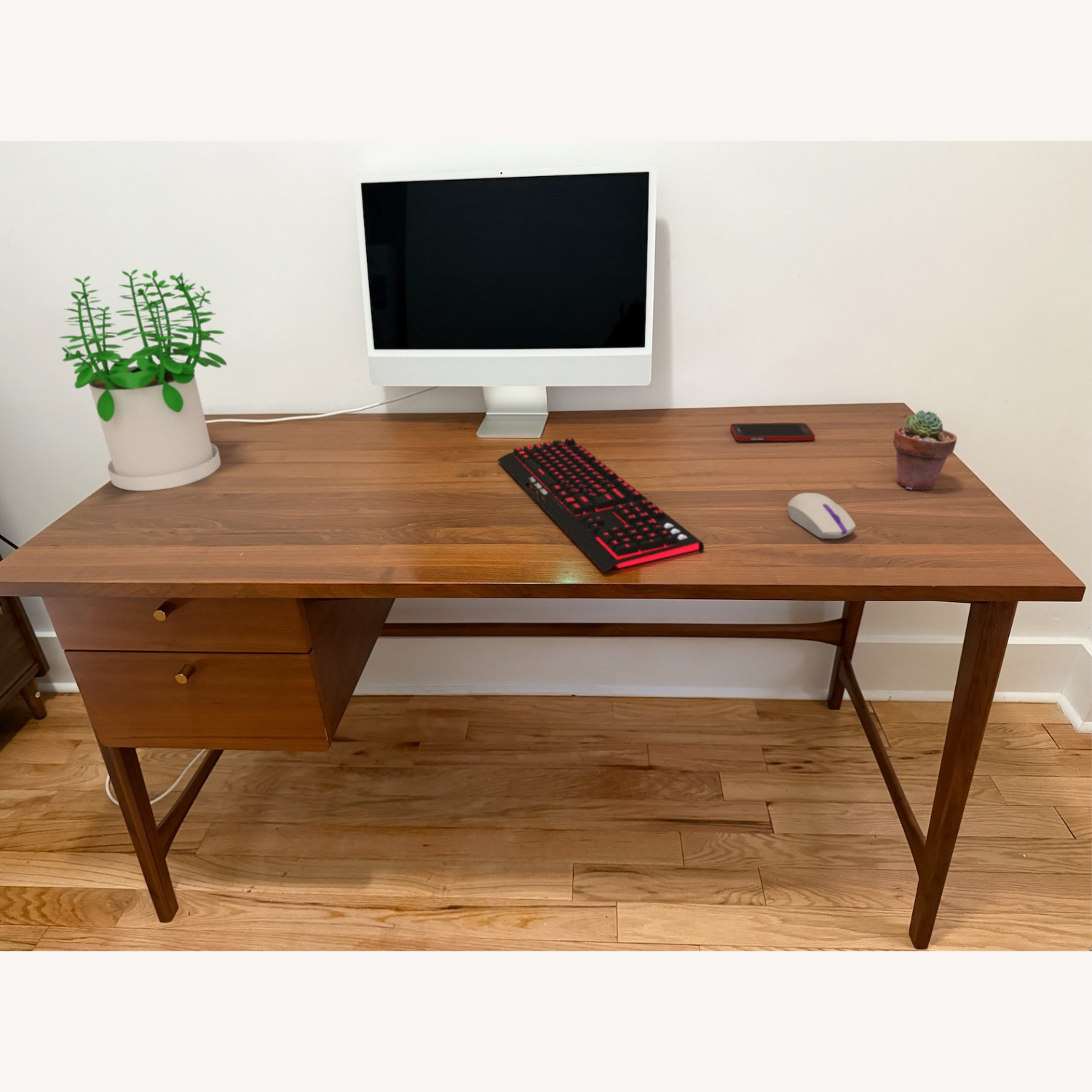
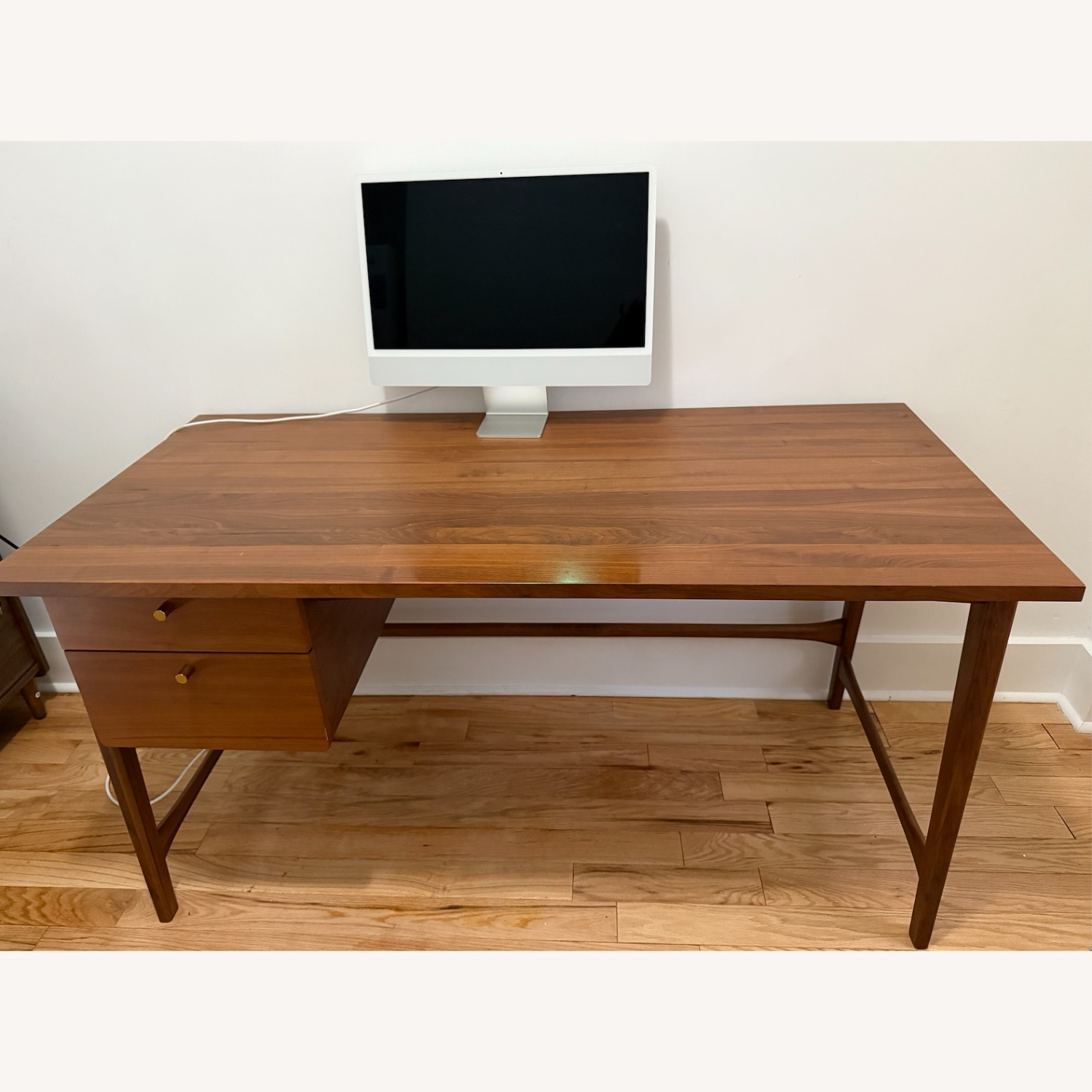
- computer mouse (819, 512)
- potted plant (157, 376)
- keyboard (587, 494)
- cell phone (772, 432)
- potted succulent (922, 448)
